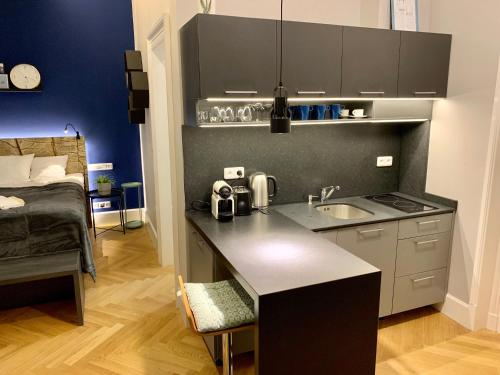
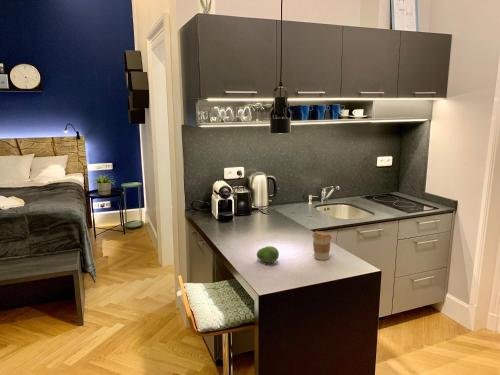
+ coffee cup (321, 244)
+ fruit (267, 254)
